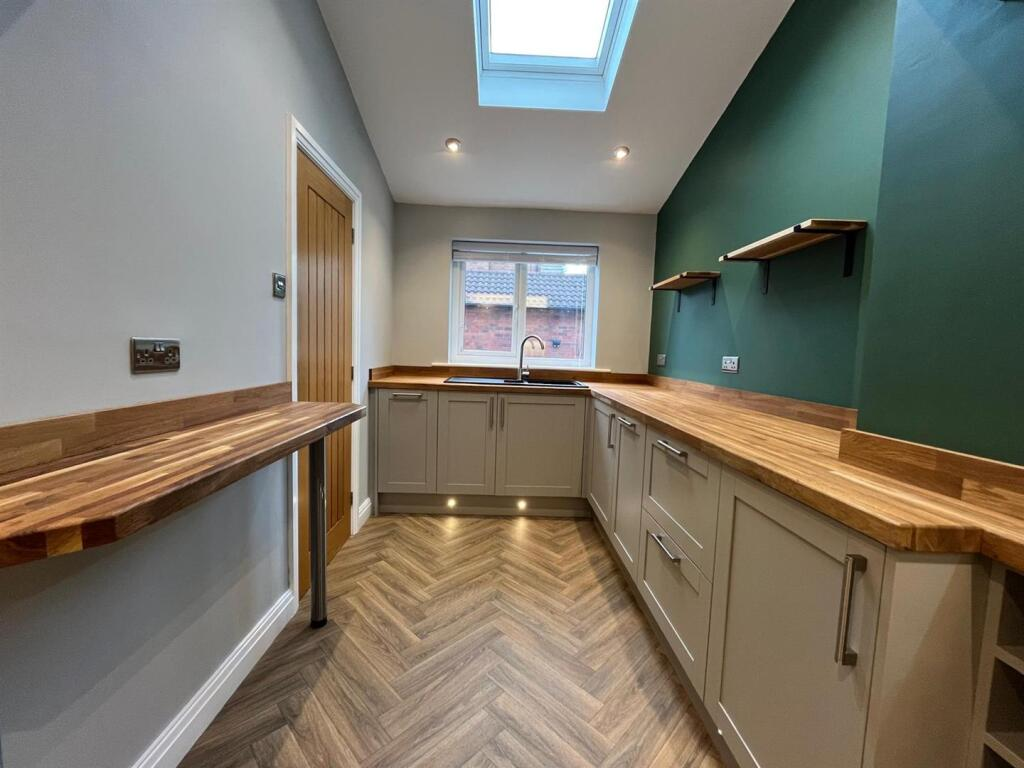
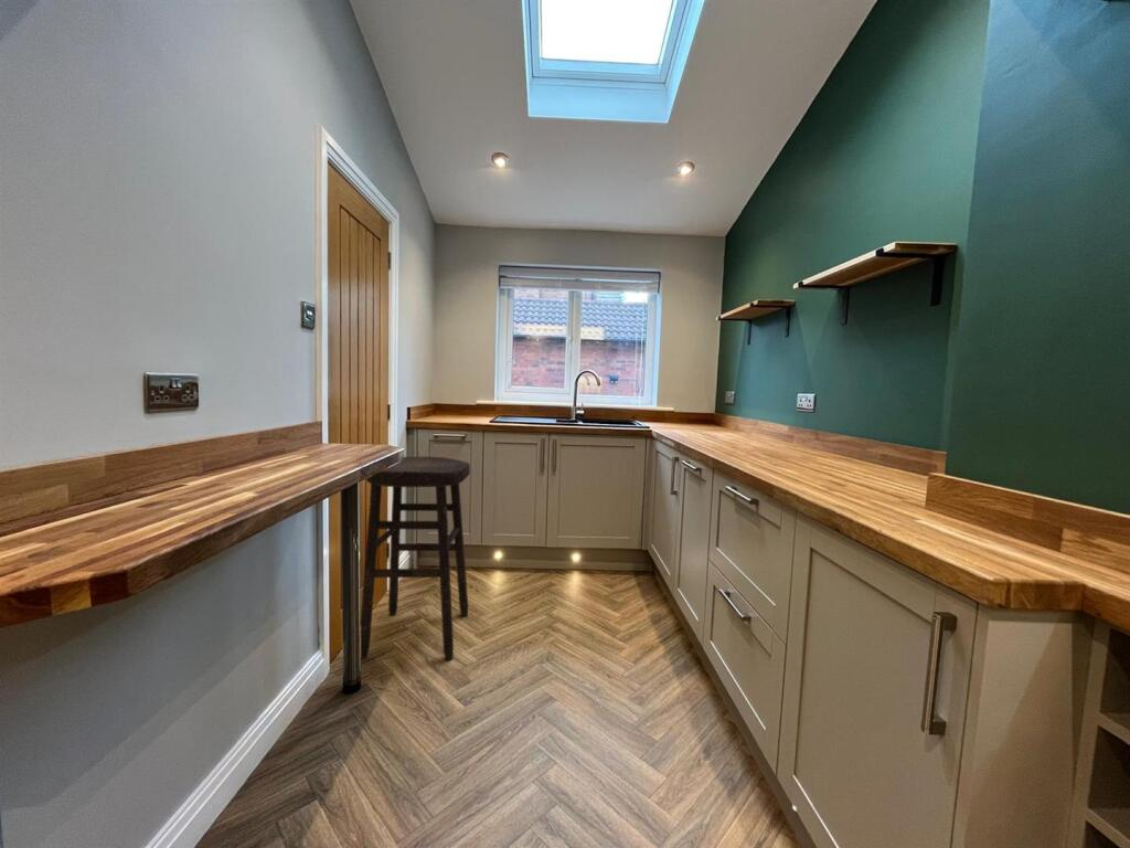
+ stool (419, 549)
